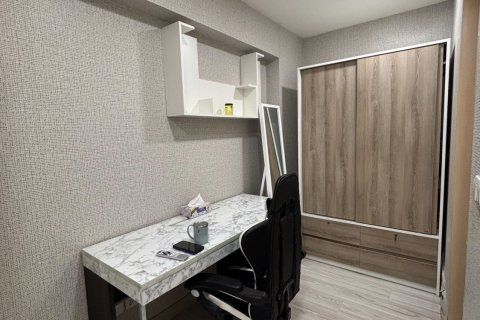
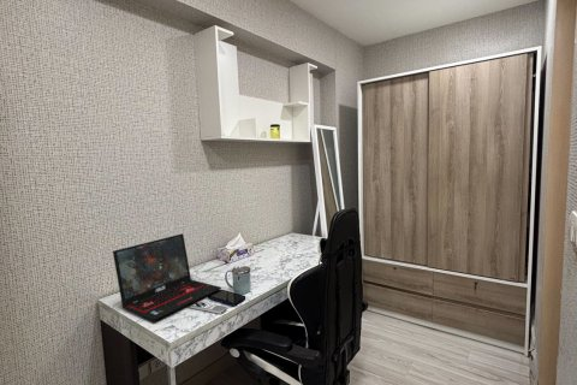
+ laptop (169, 271)
